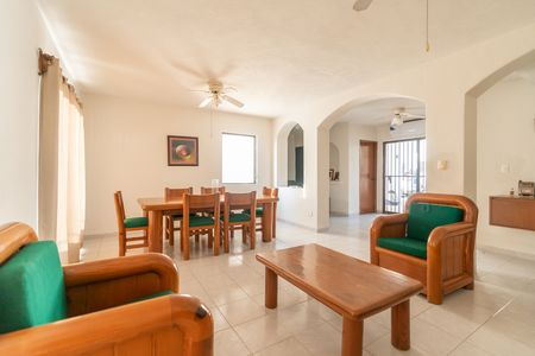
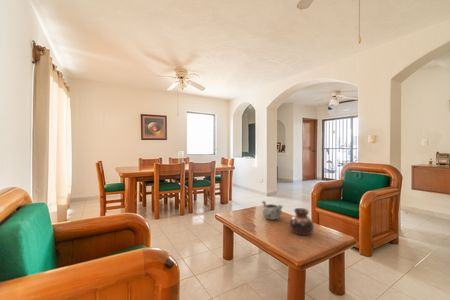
+ vase (301, 221)
+ decorative bowl (271, 210)
